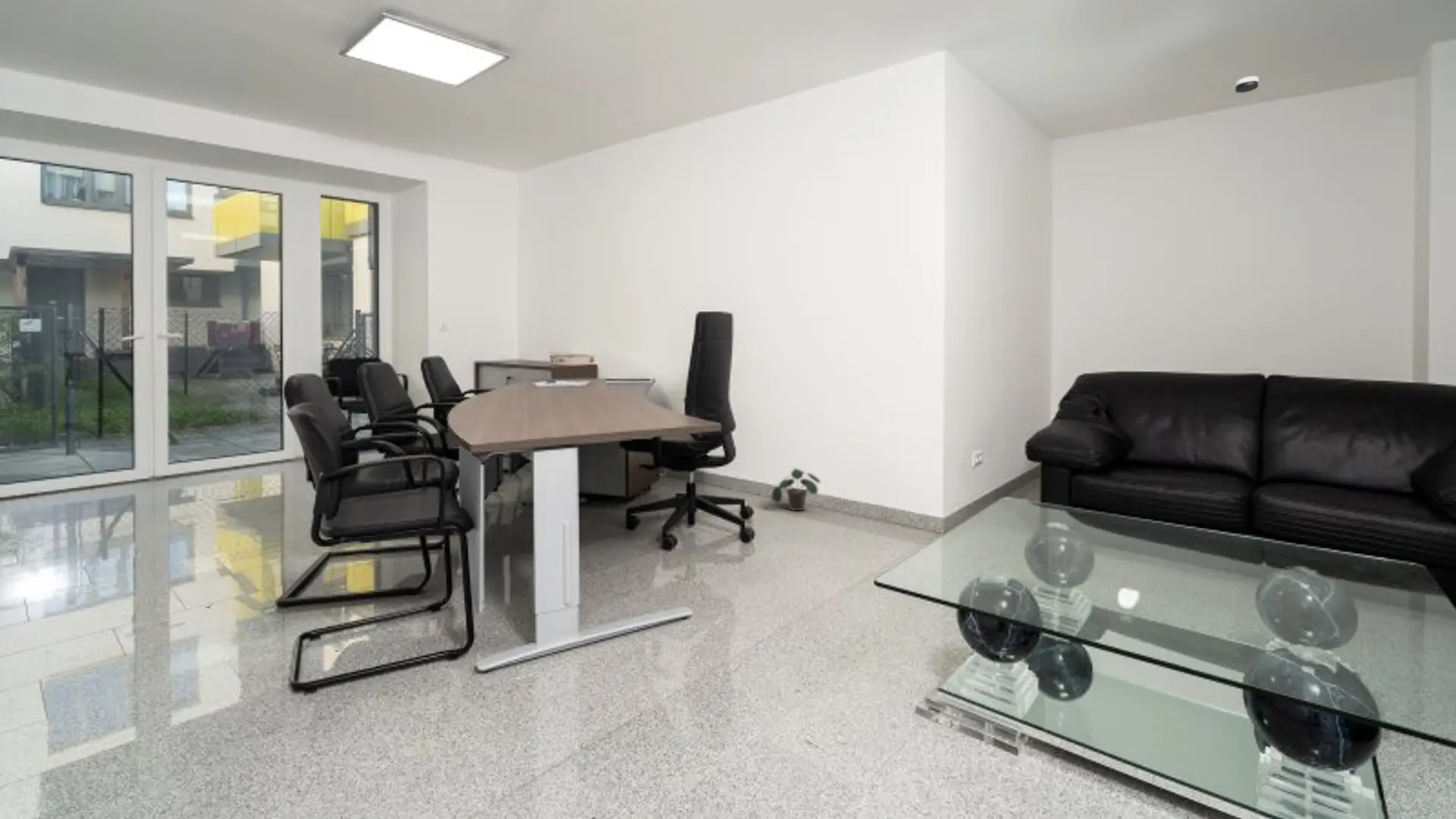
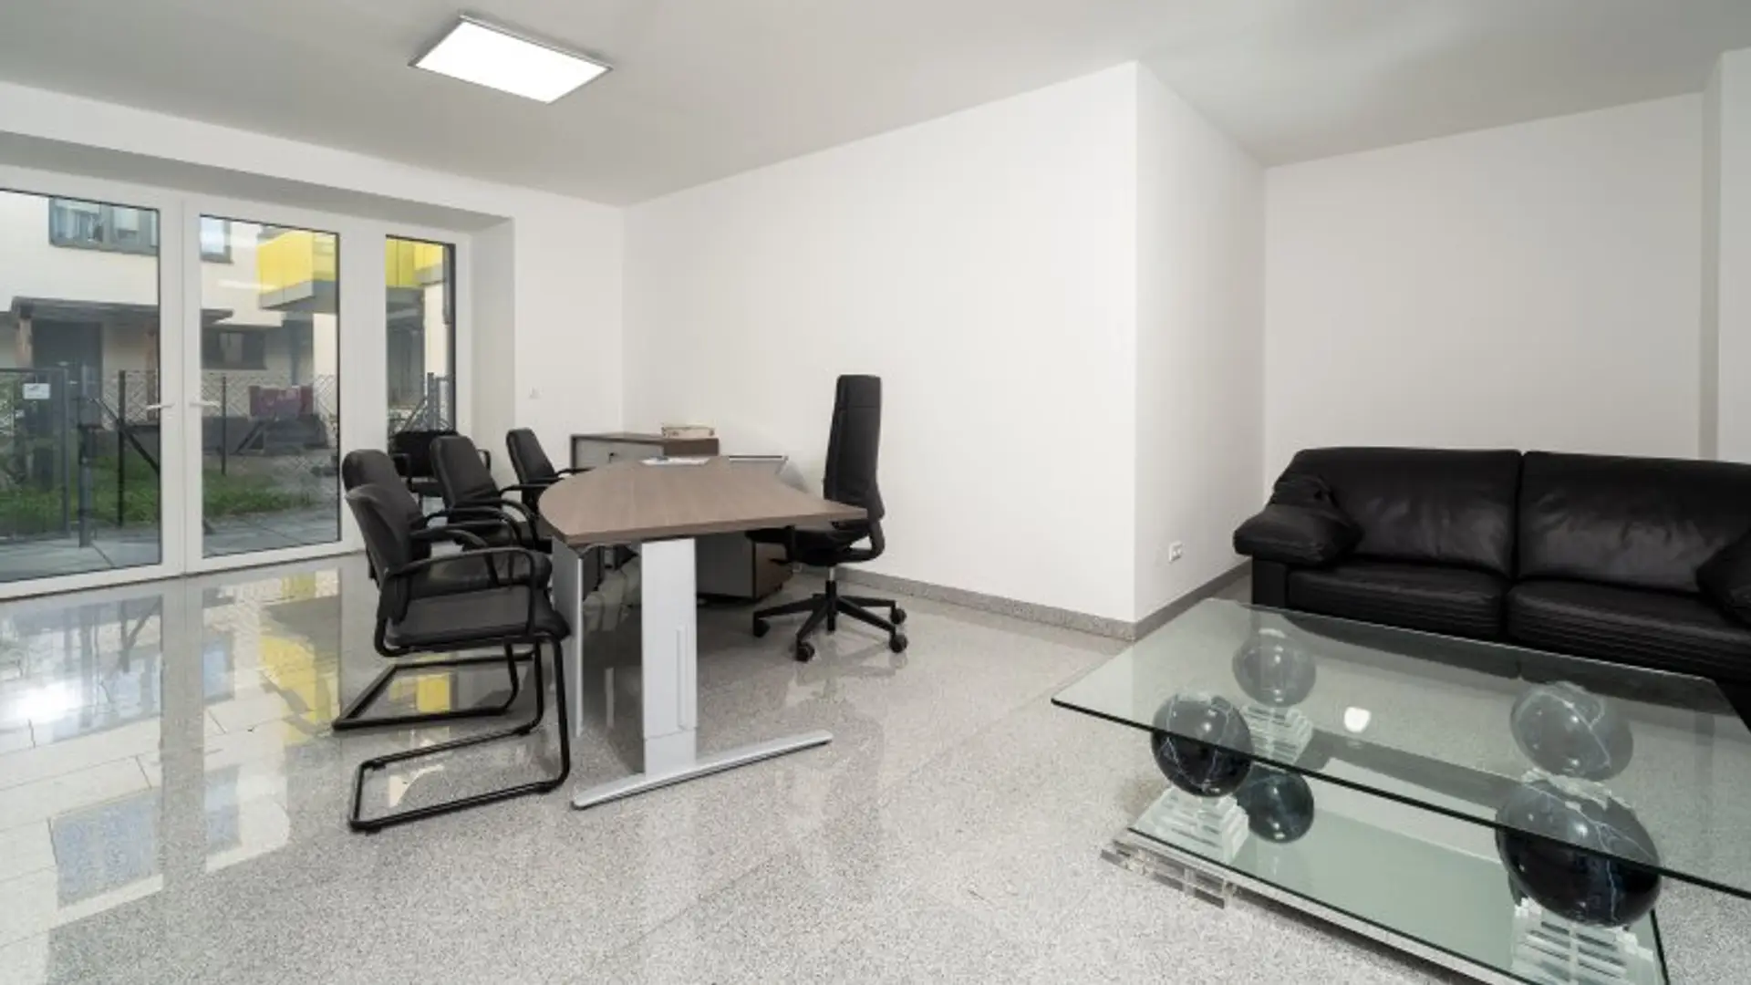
- potted plant (795, 488)
- smoke detector (1247, 84)
